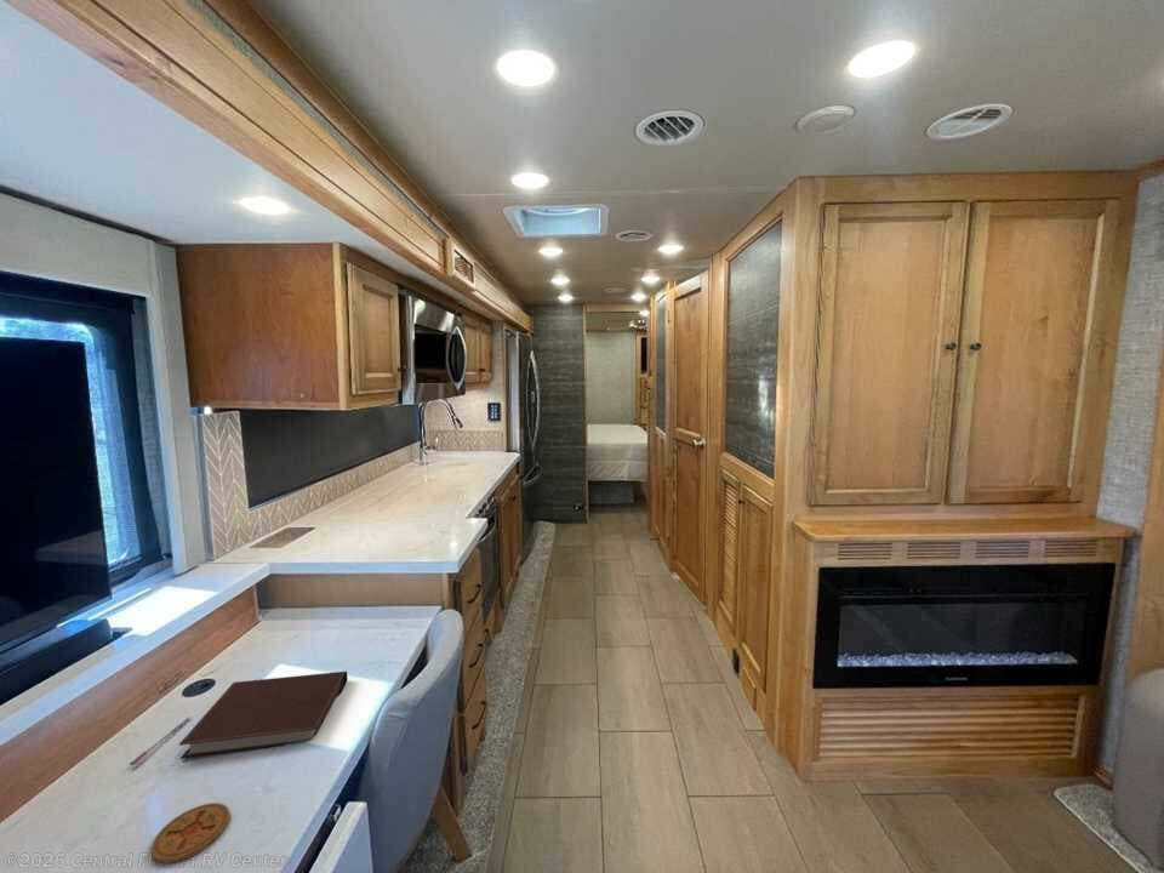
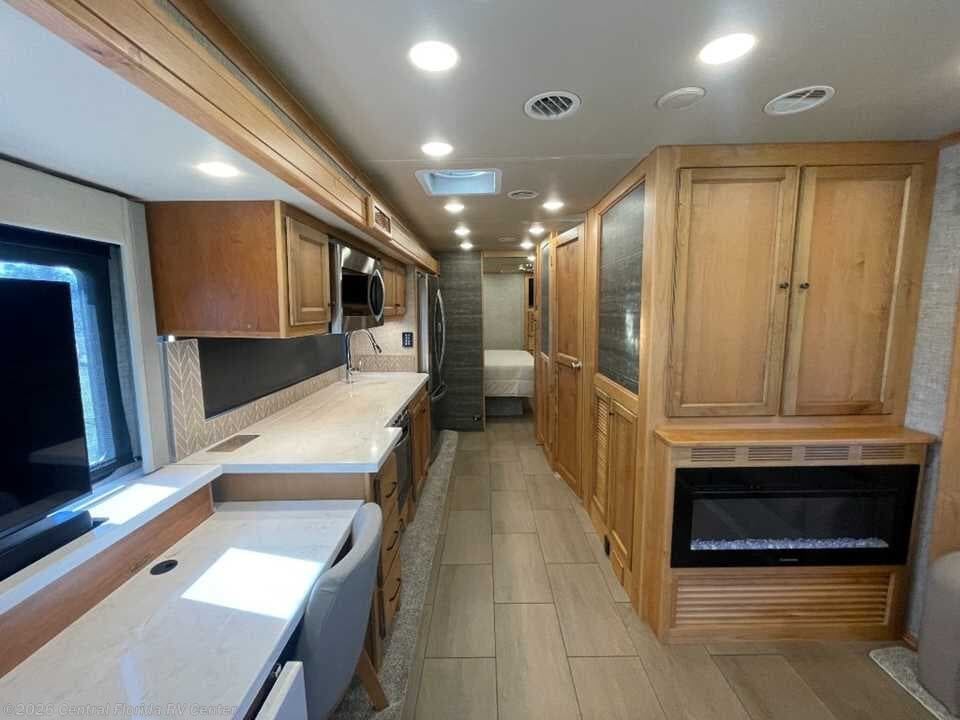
- notebook (273, 708)
- pen (162, 738)
- coaster (192, 831)
